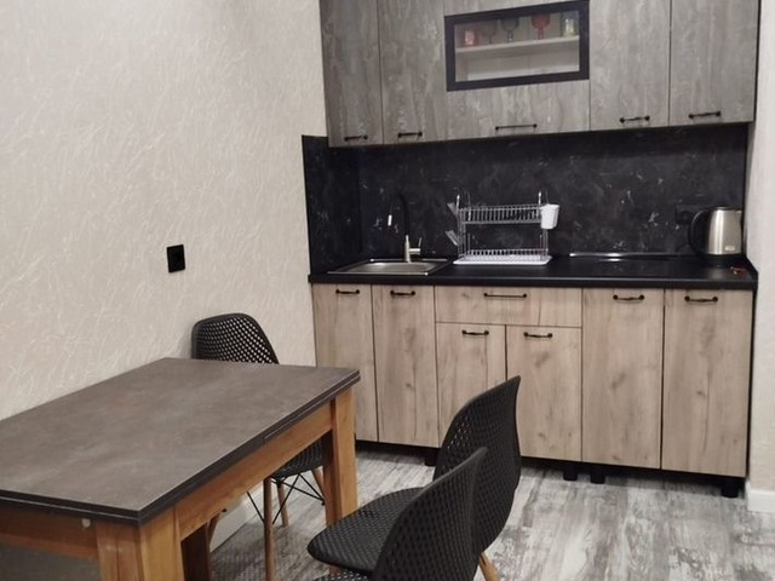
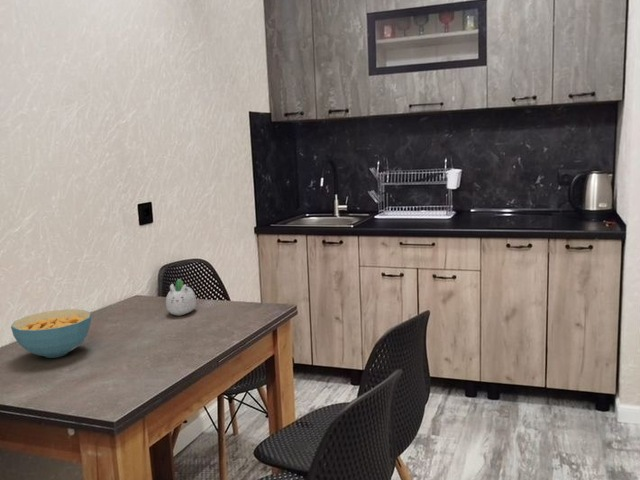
+ cereal bowl (54, 336)
+ succulent planter (180, 296)
